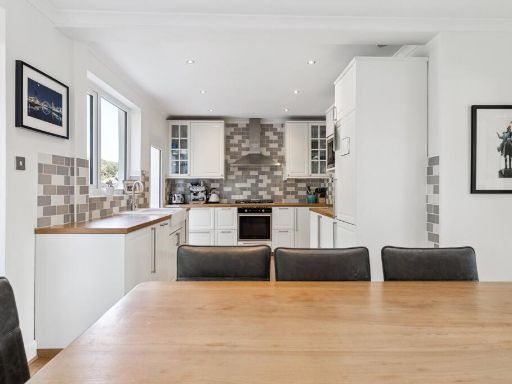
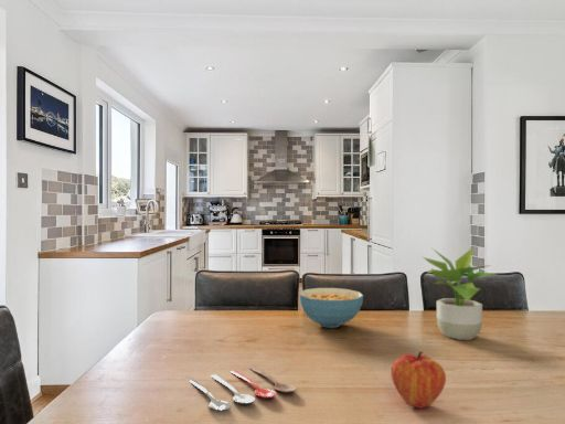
+ fruit (417, 377)
+ cereal bowl (330, 309)
+ potted plant (454, 292)
+ cooking utensil (243, 379)
